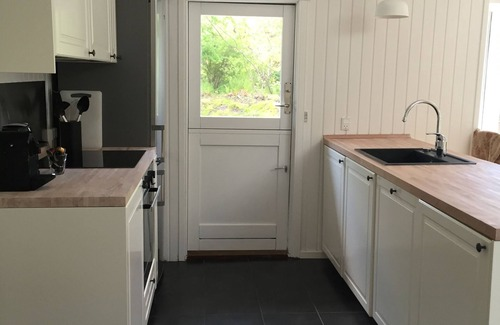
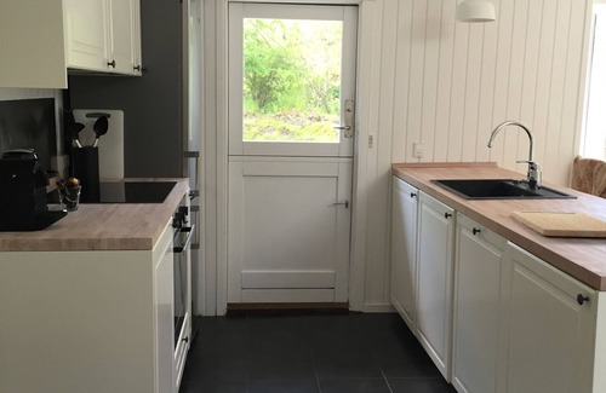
+ cutting board (564, 222)
